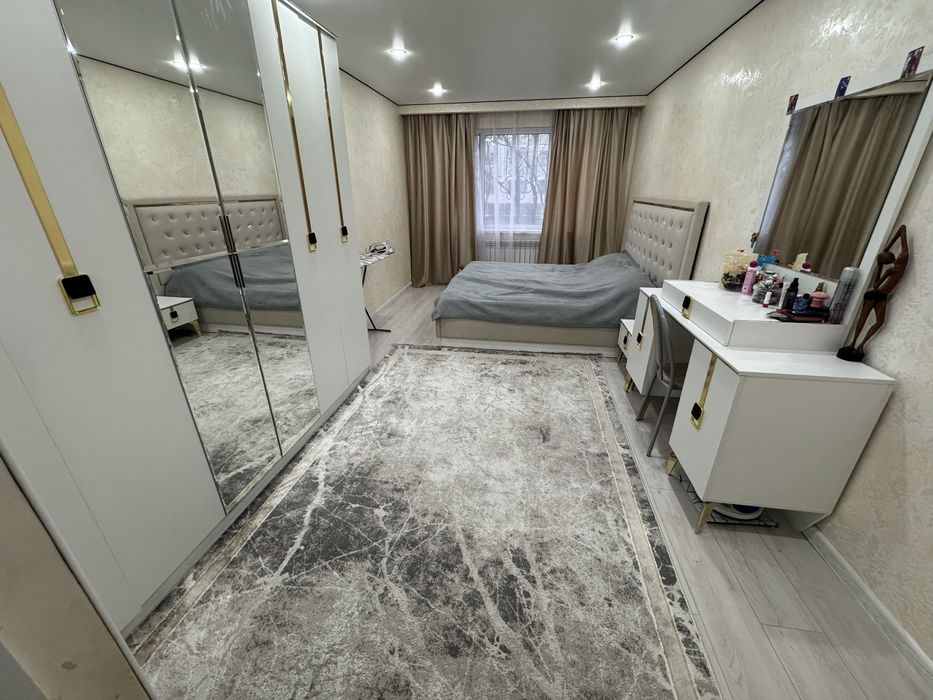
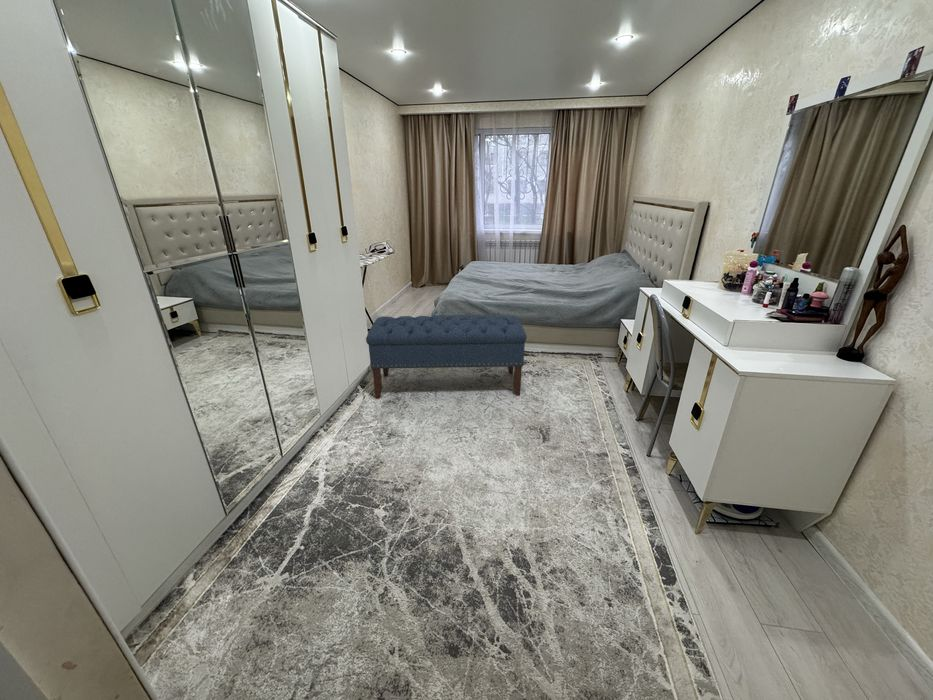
+ bench (447, 353)
